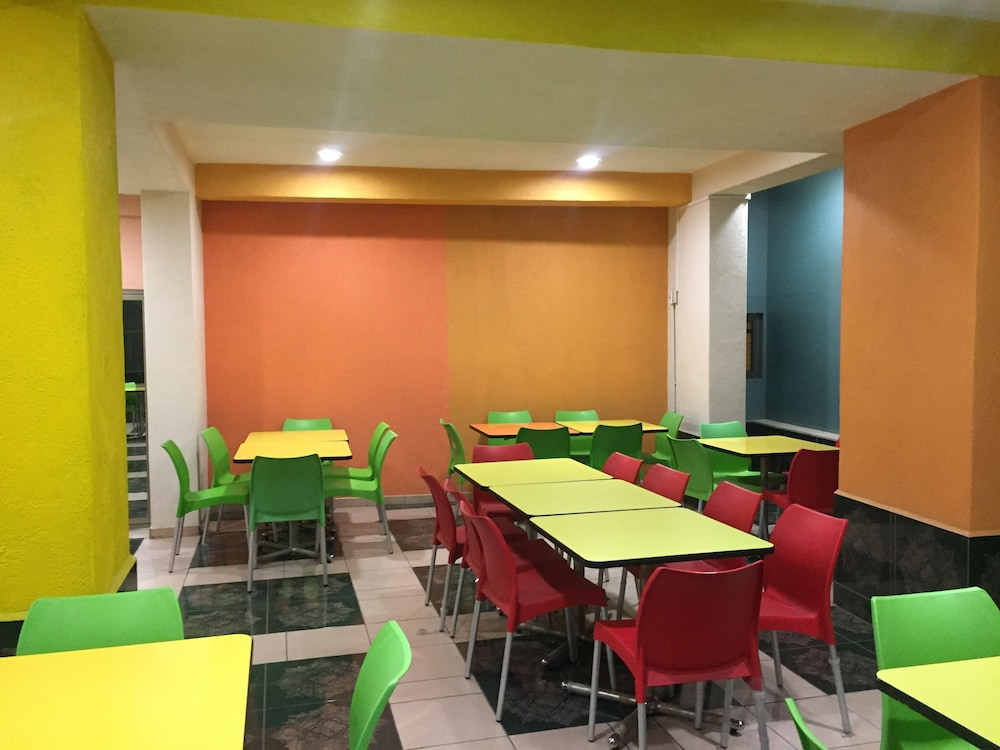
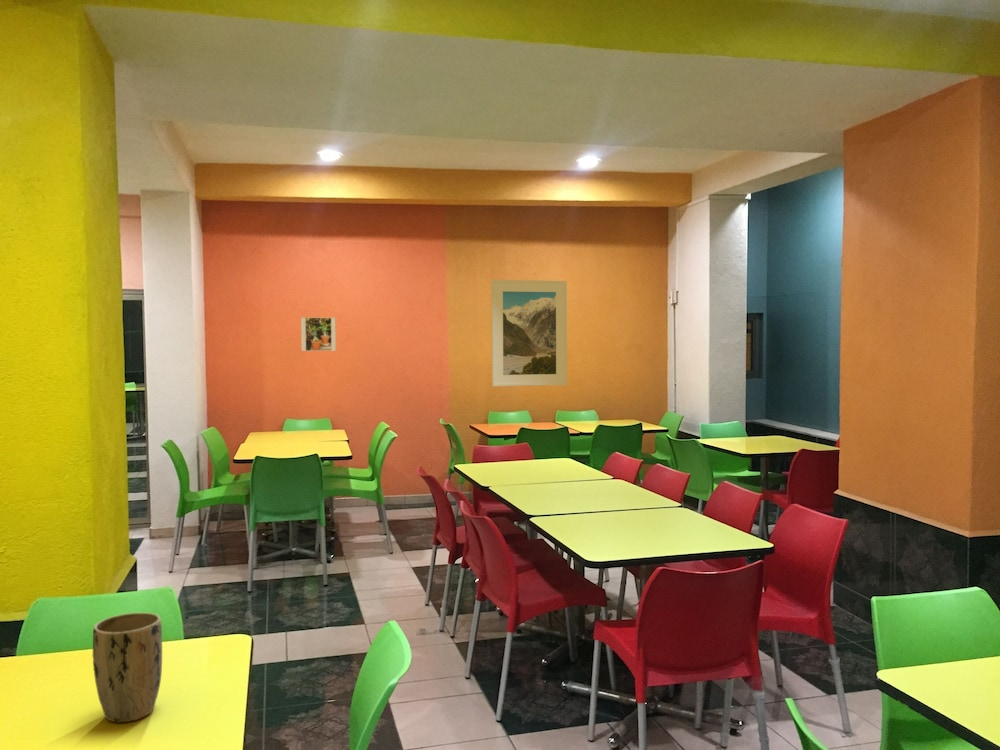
+ plant pot (128, 667)
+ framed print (529, 333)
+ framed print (318, 334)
